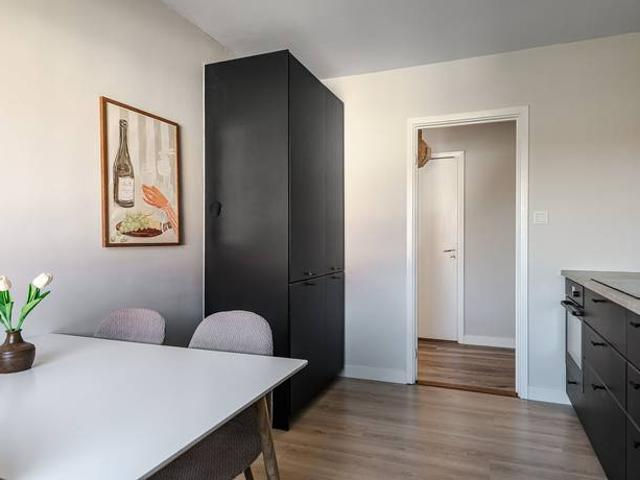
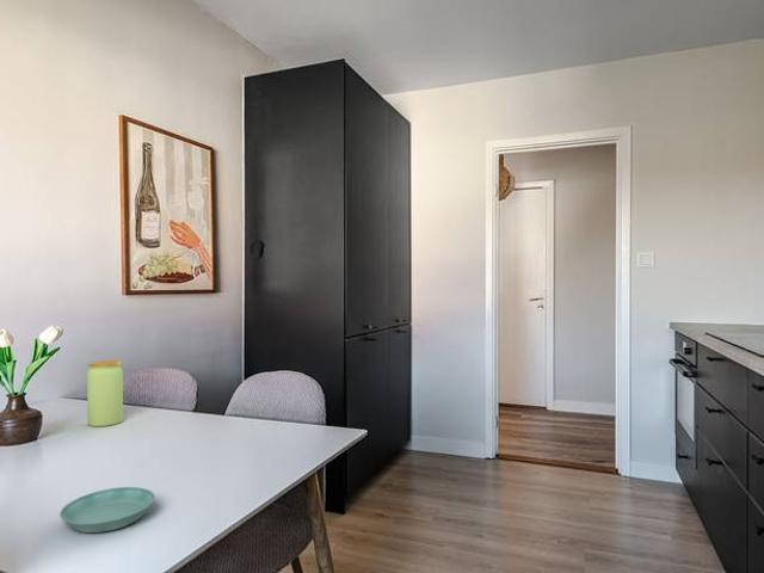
+ jar (105, 392)
+ saucer (109, 511)
